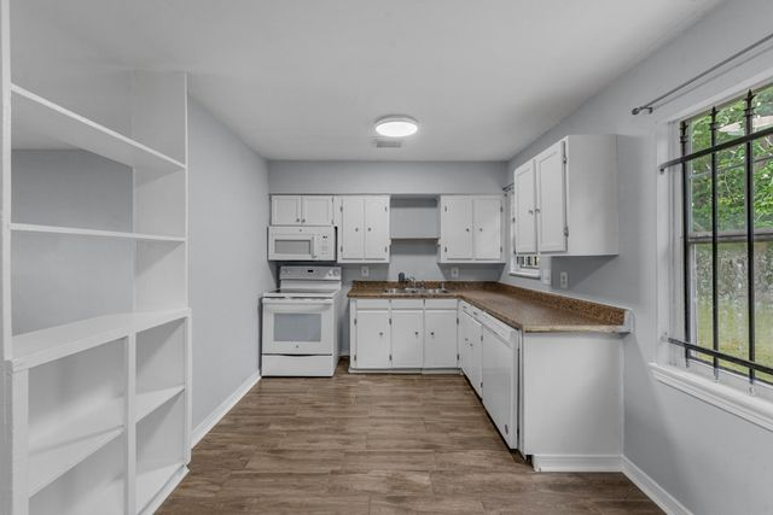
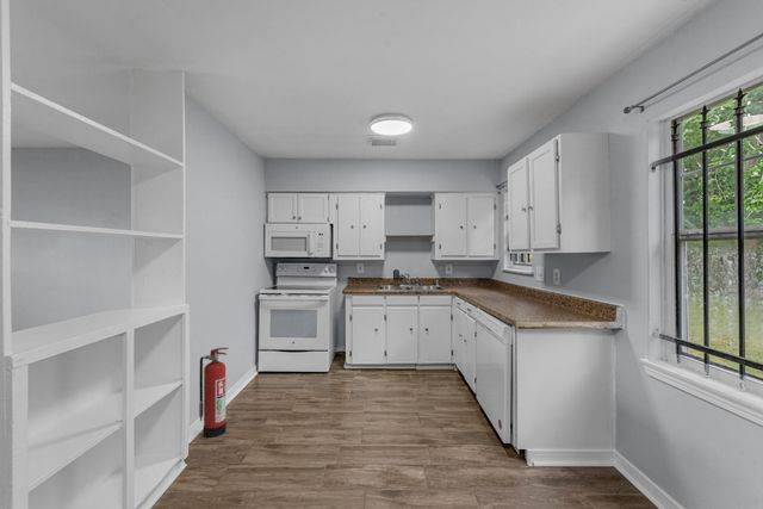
+ fire extinguisher (213, 390)
